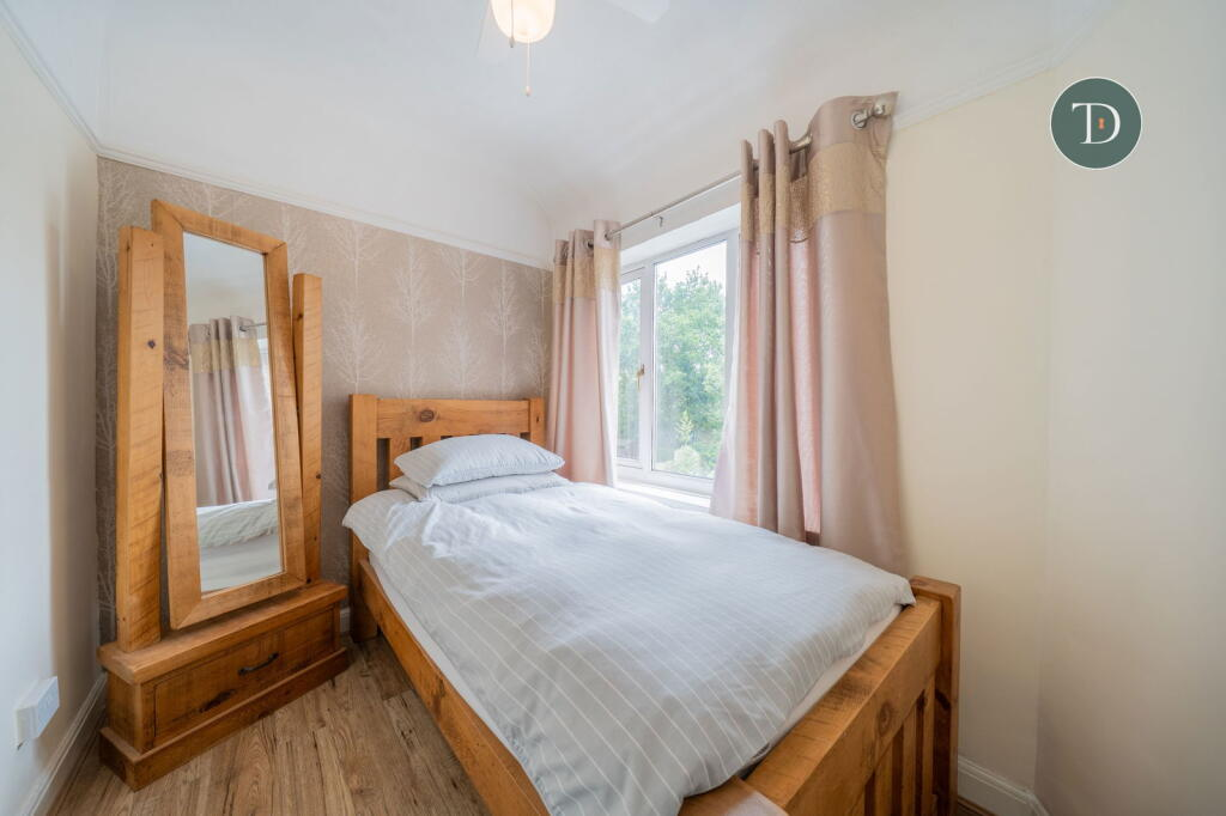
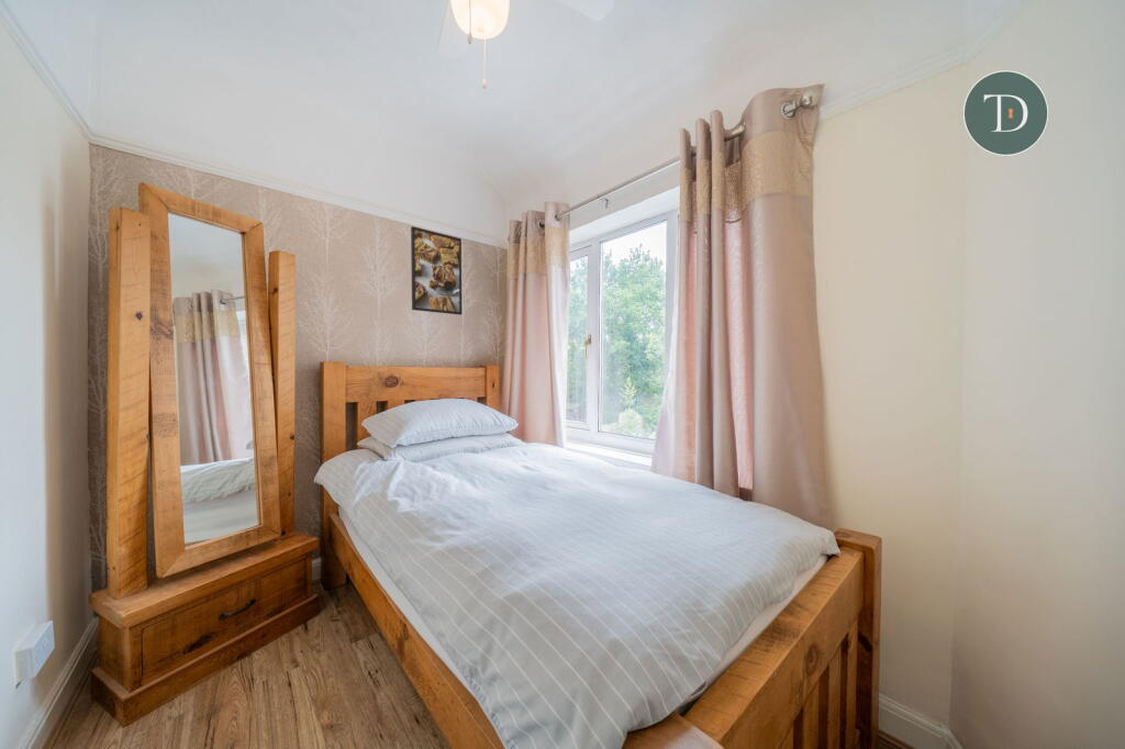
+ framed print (437, 272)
